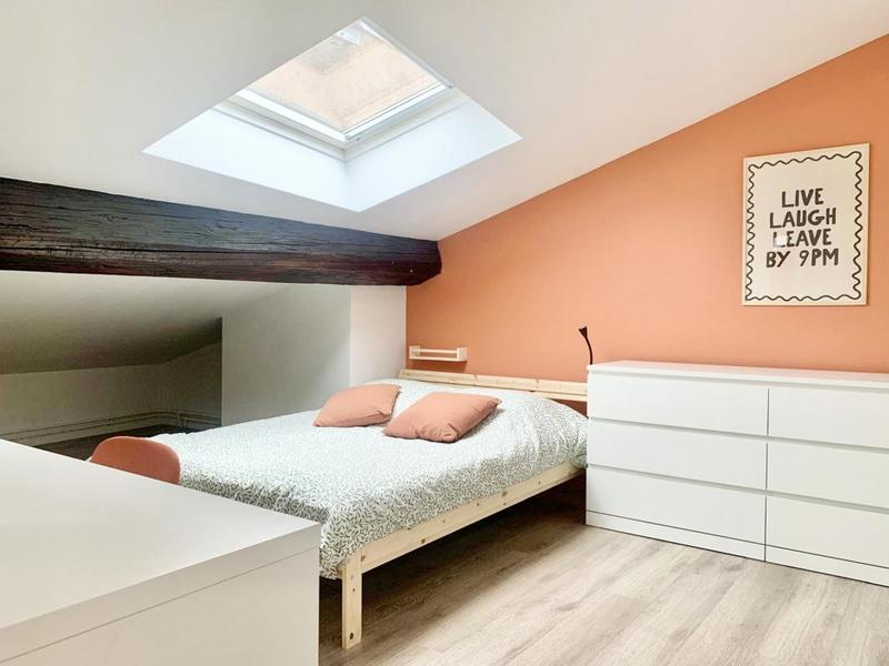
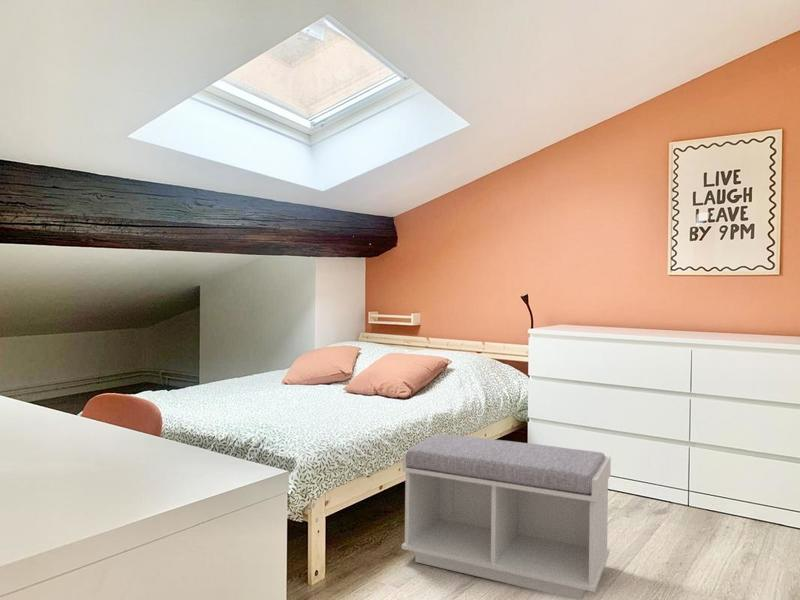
+ bench (505, 506)
